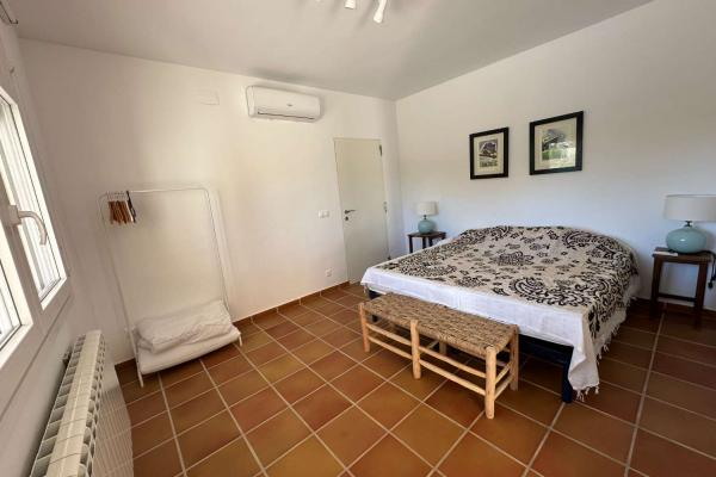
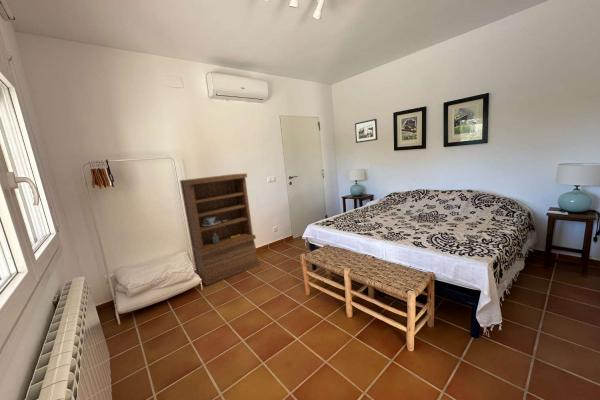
+ bookshelf (221, 224)
+ picture frame (365, 131)
